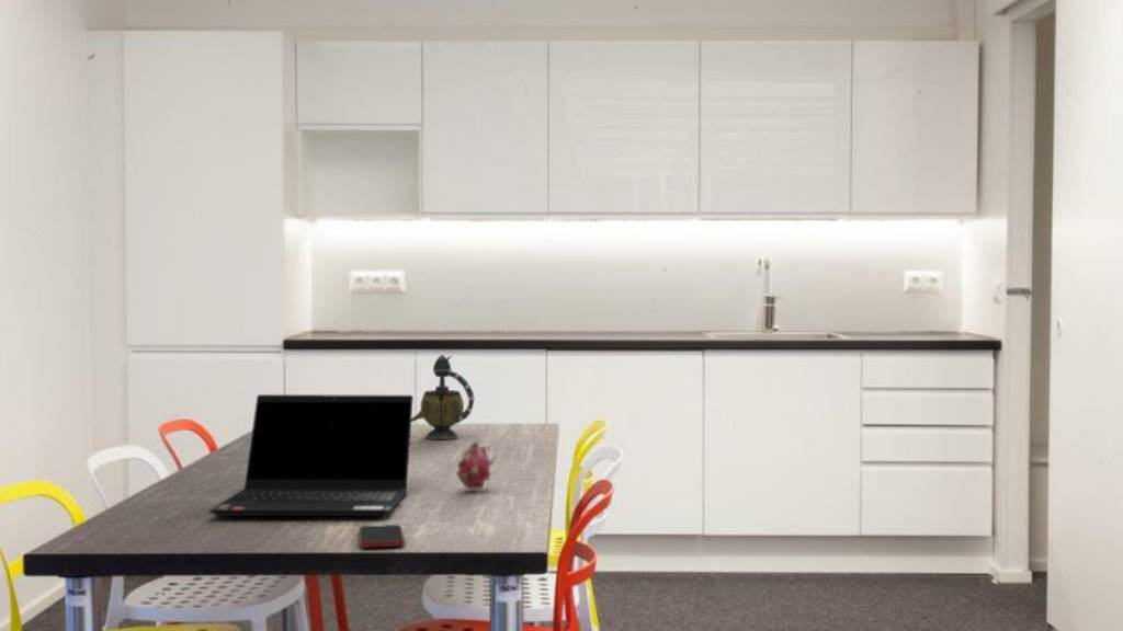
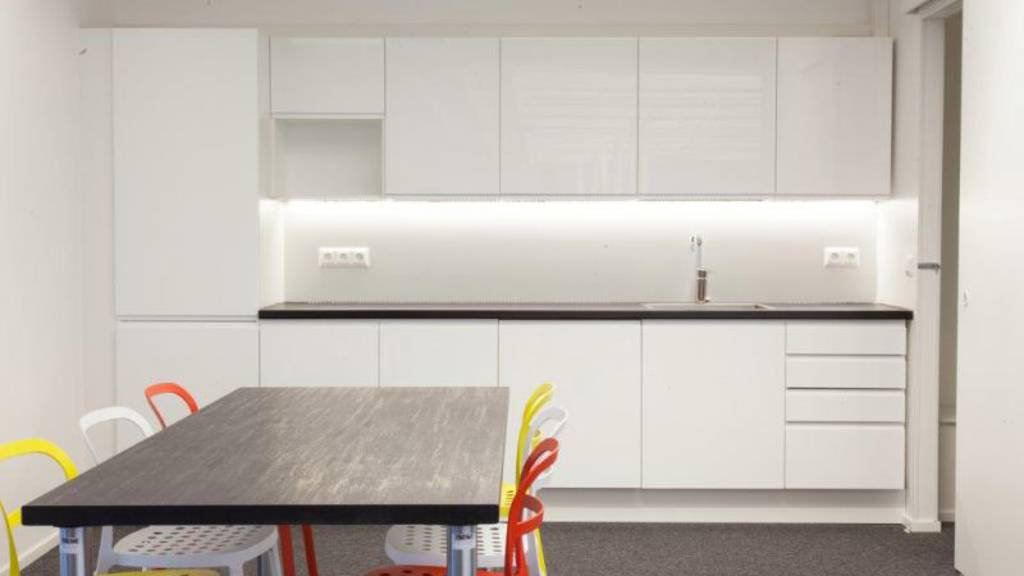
- fruit (475, 462)
- smartphone (381, 536)
- teapot (429, 395)
- laptop computer (318, 451)
